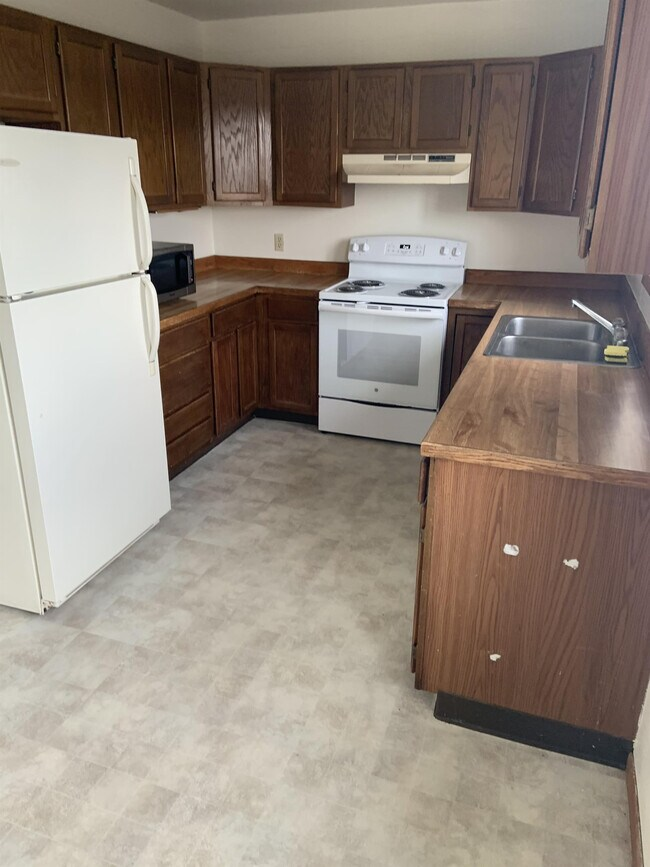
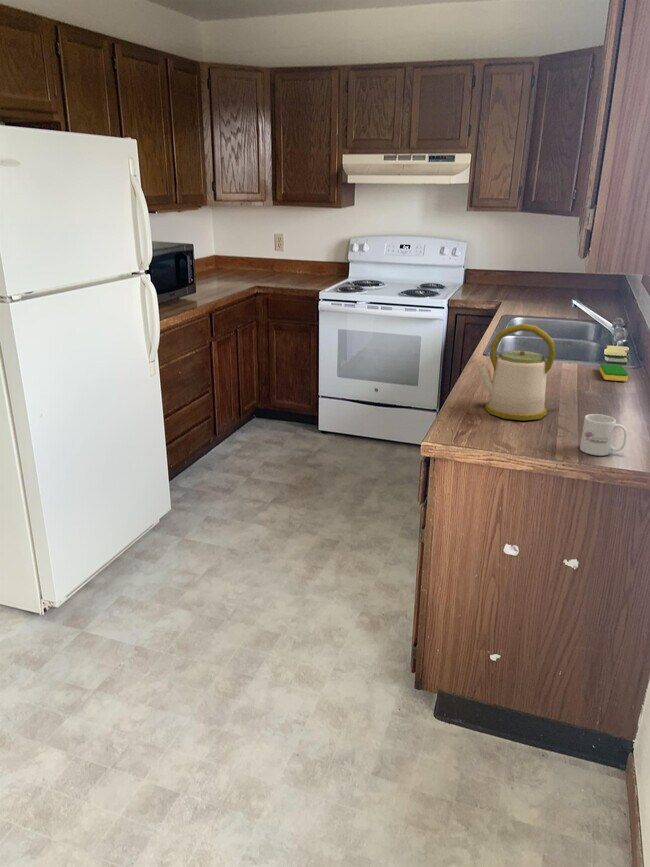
+ dish sponge (613, 372)
+ kettle (514, 368)
+ mug (604, 435)
